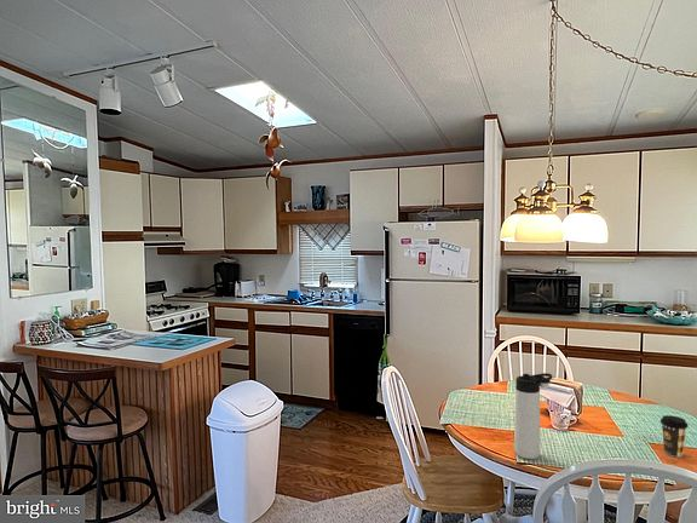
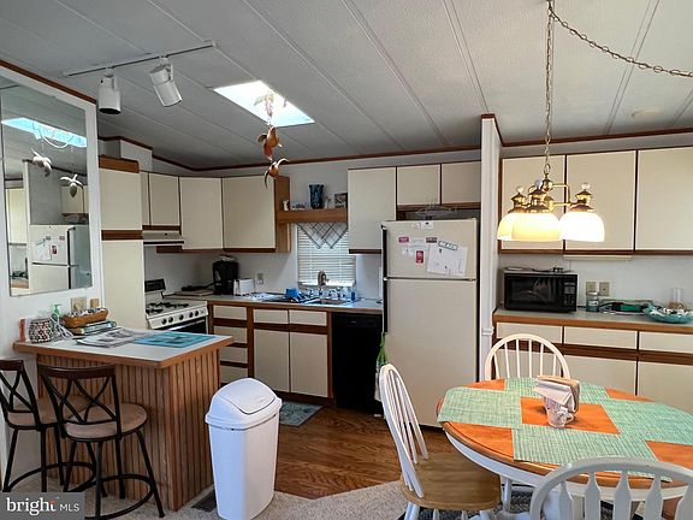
- coffee cup (673, 436)
- thermos bottle (532, 414)
